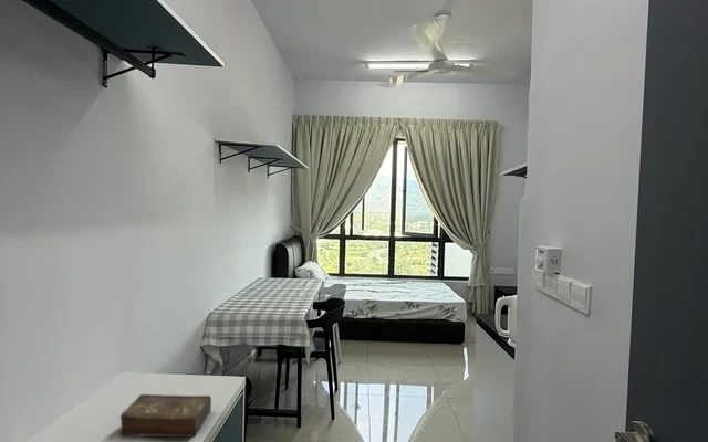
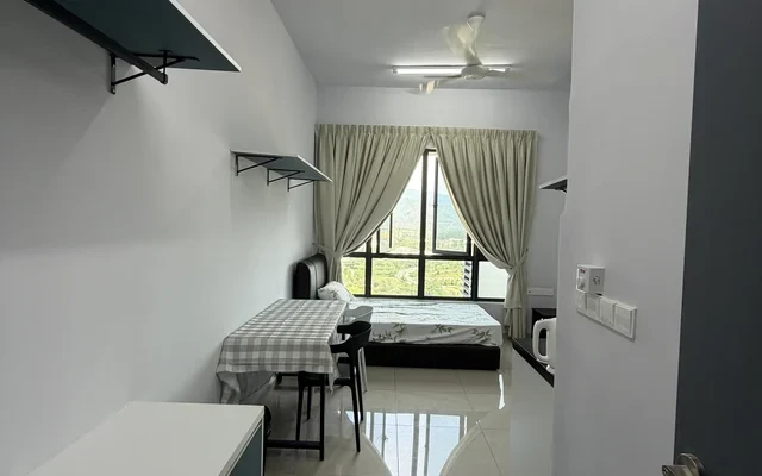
- book (167, 413)
